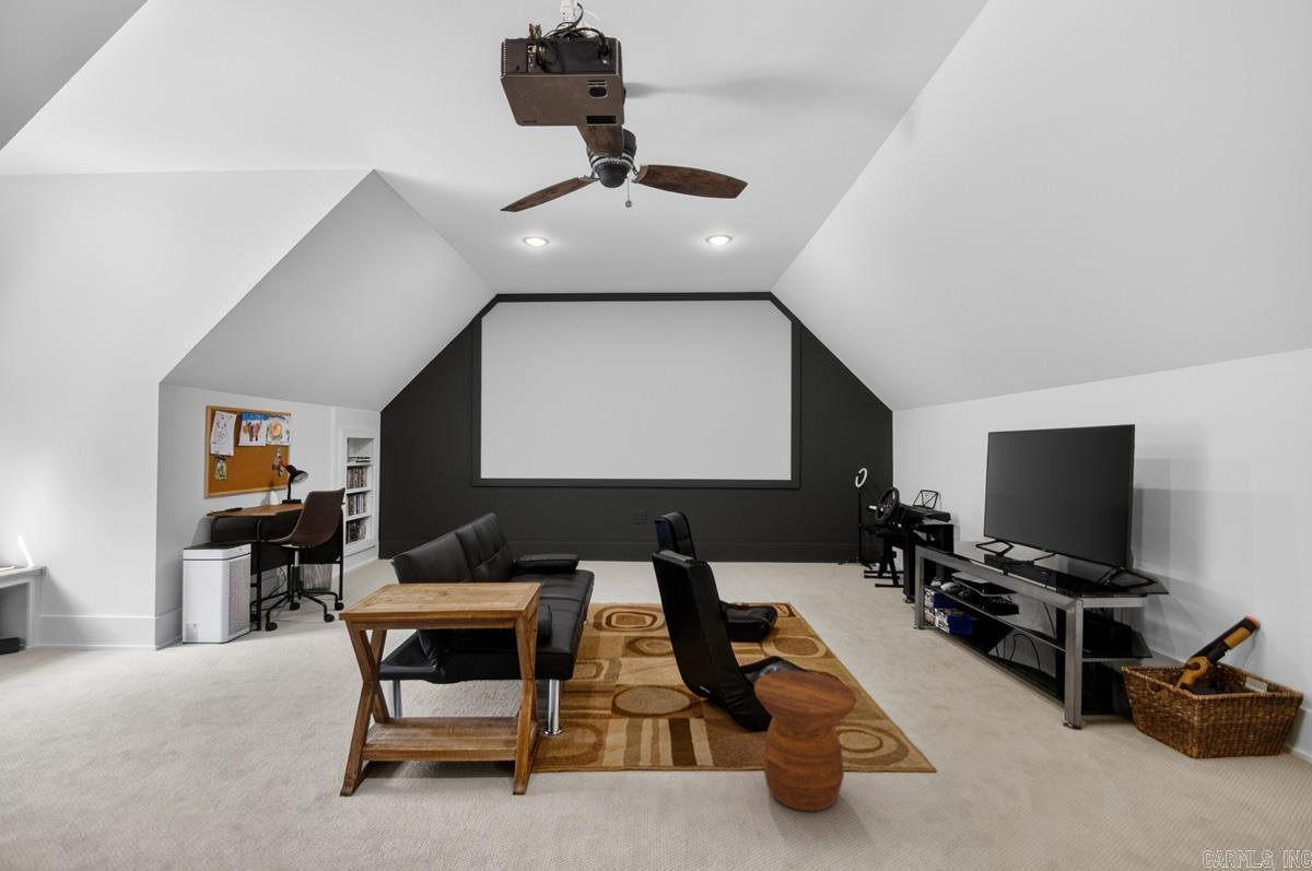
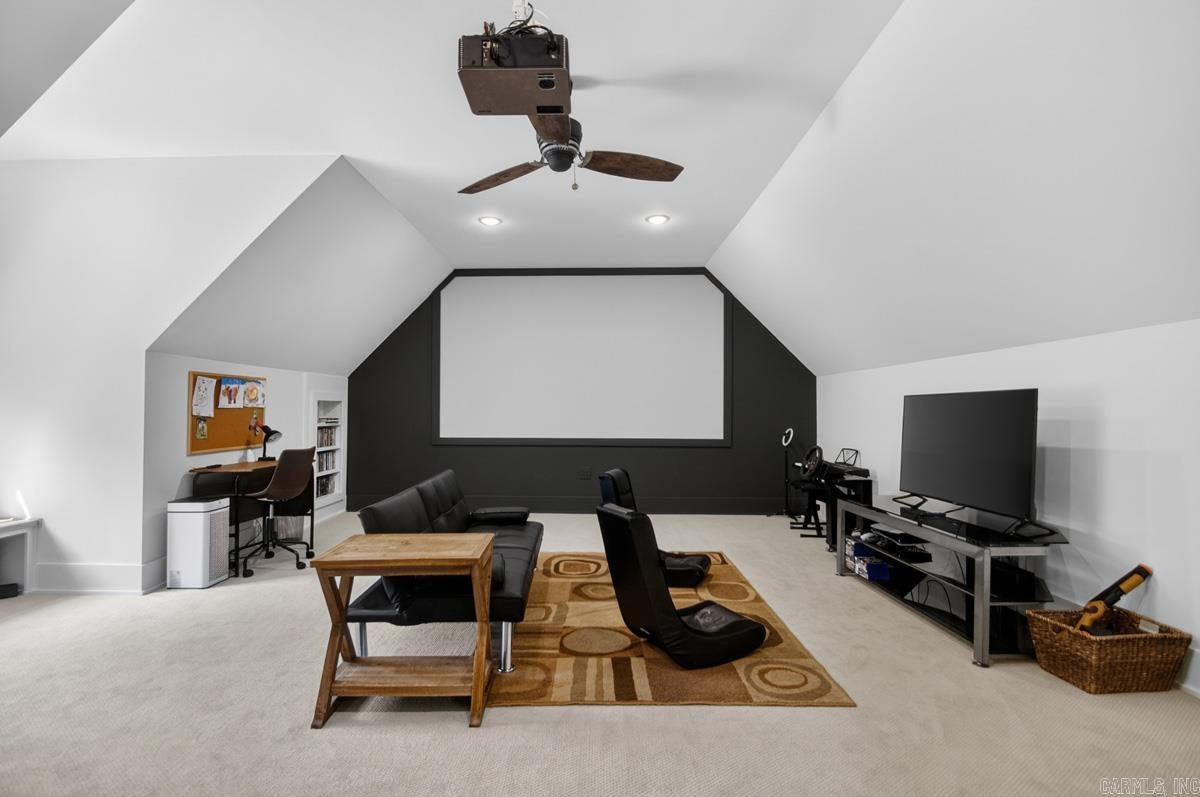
- side table (803, 741)
